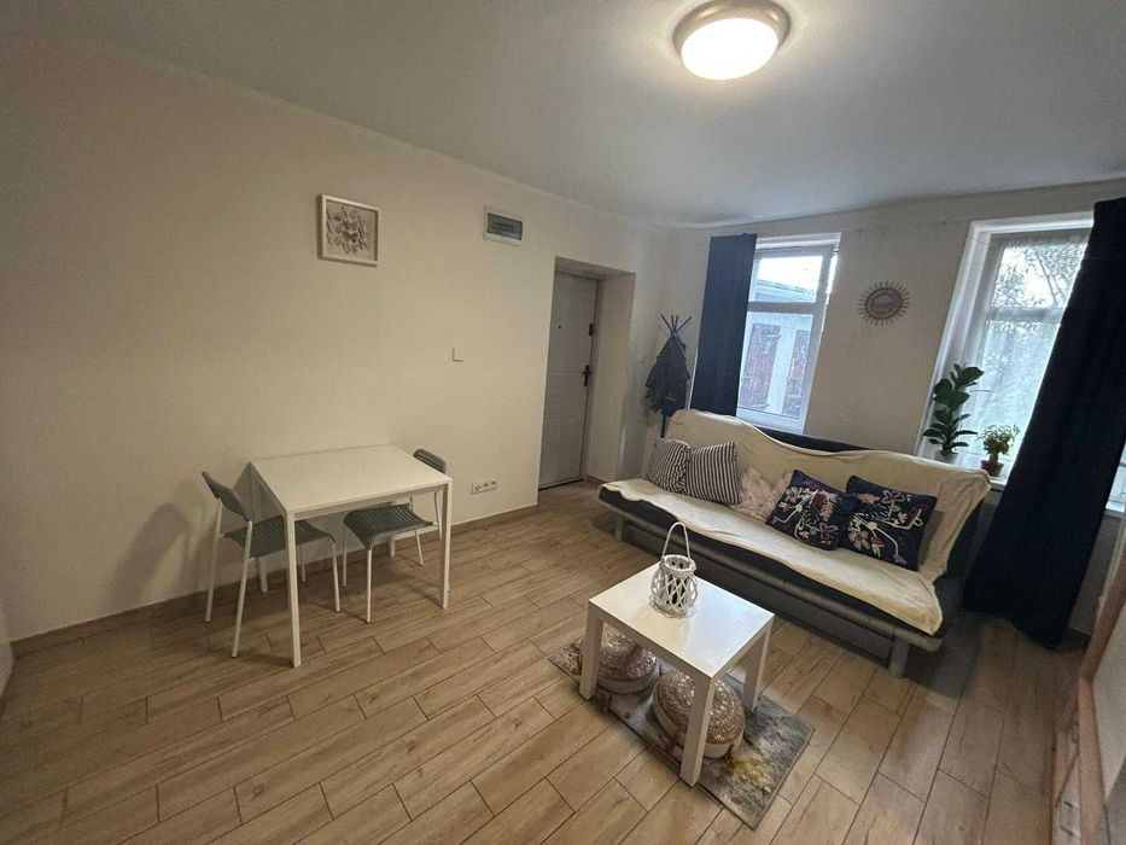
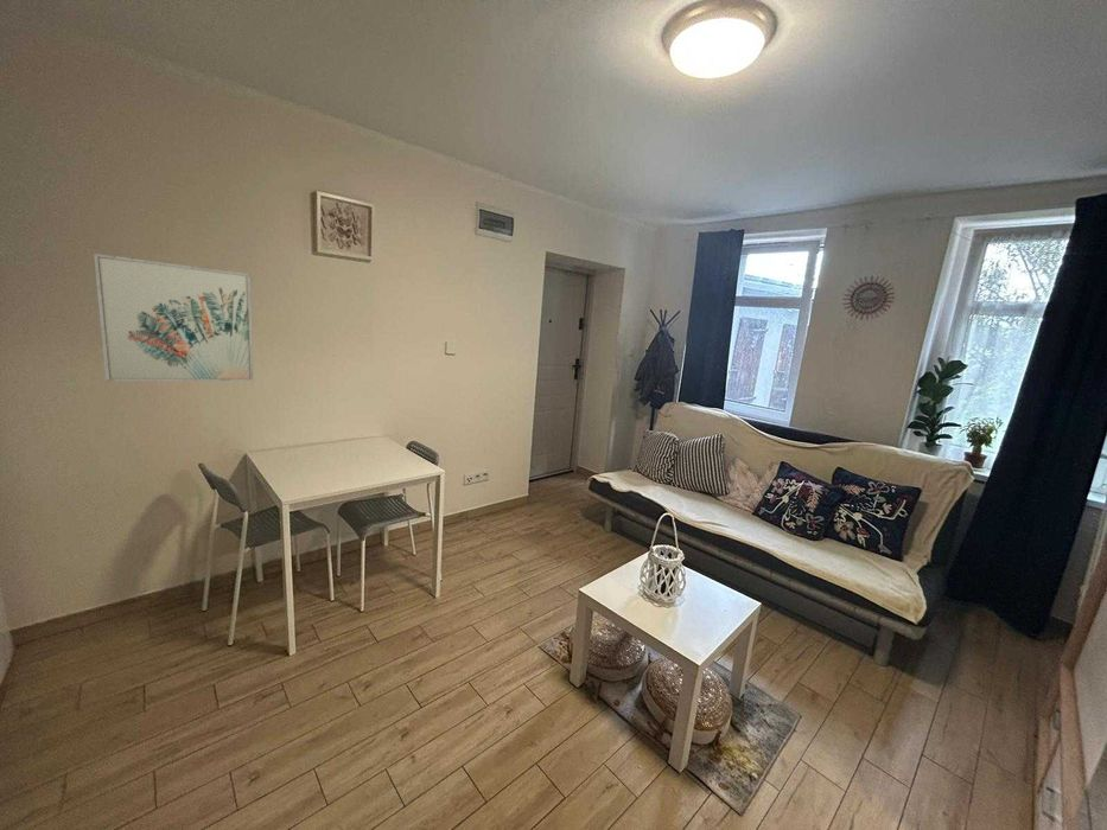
+ wall art (182, 324)
